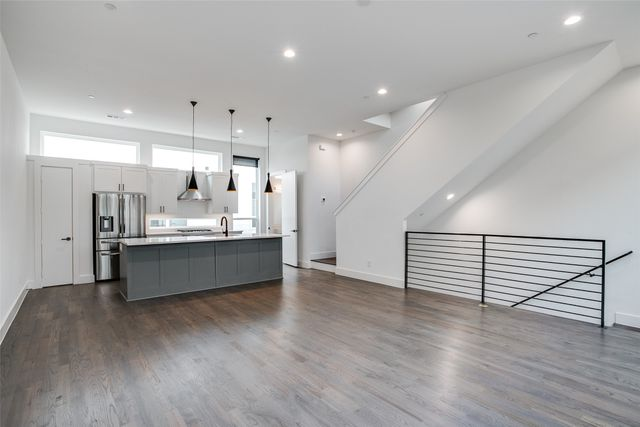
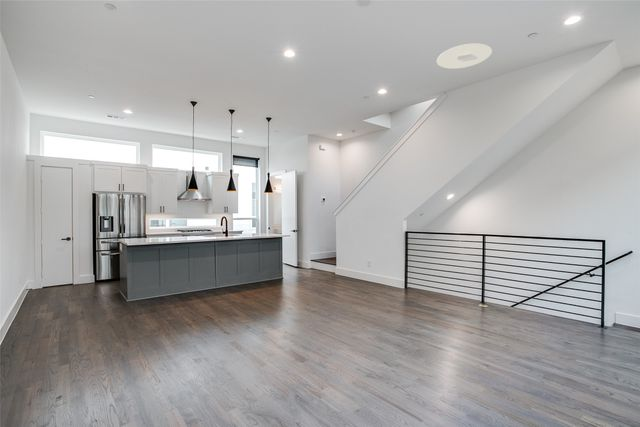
+ ceiling light (463, 54)
